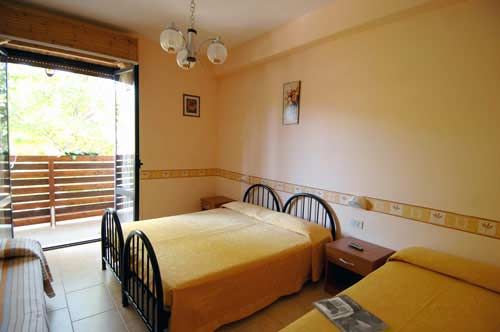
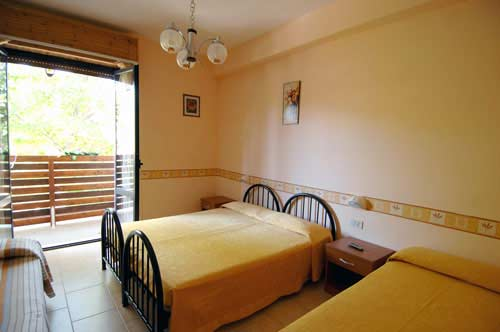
- magazine (347, 313)
